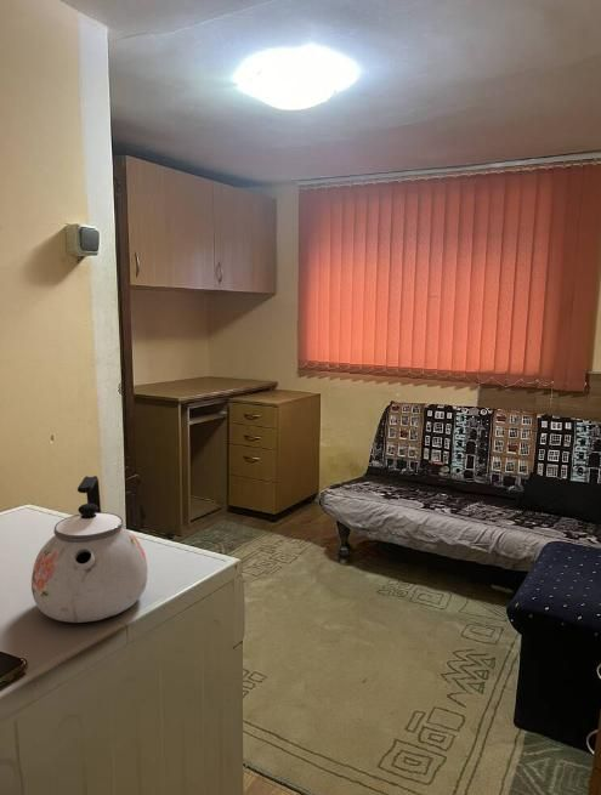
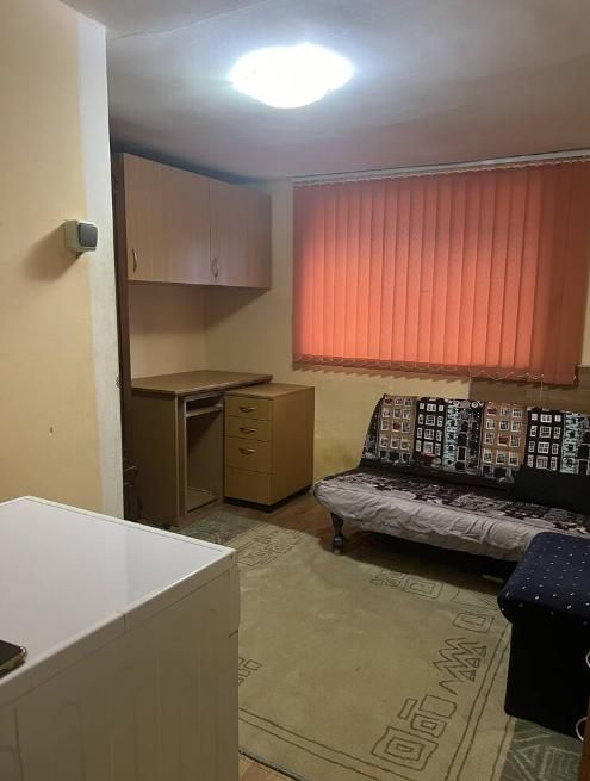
- kettle (90, 543)
